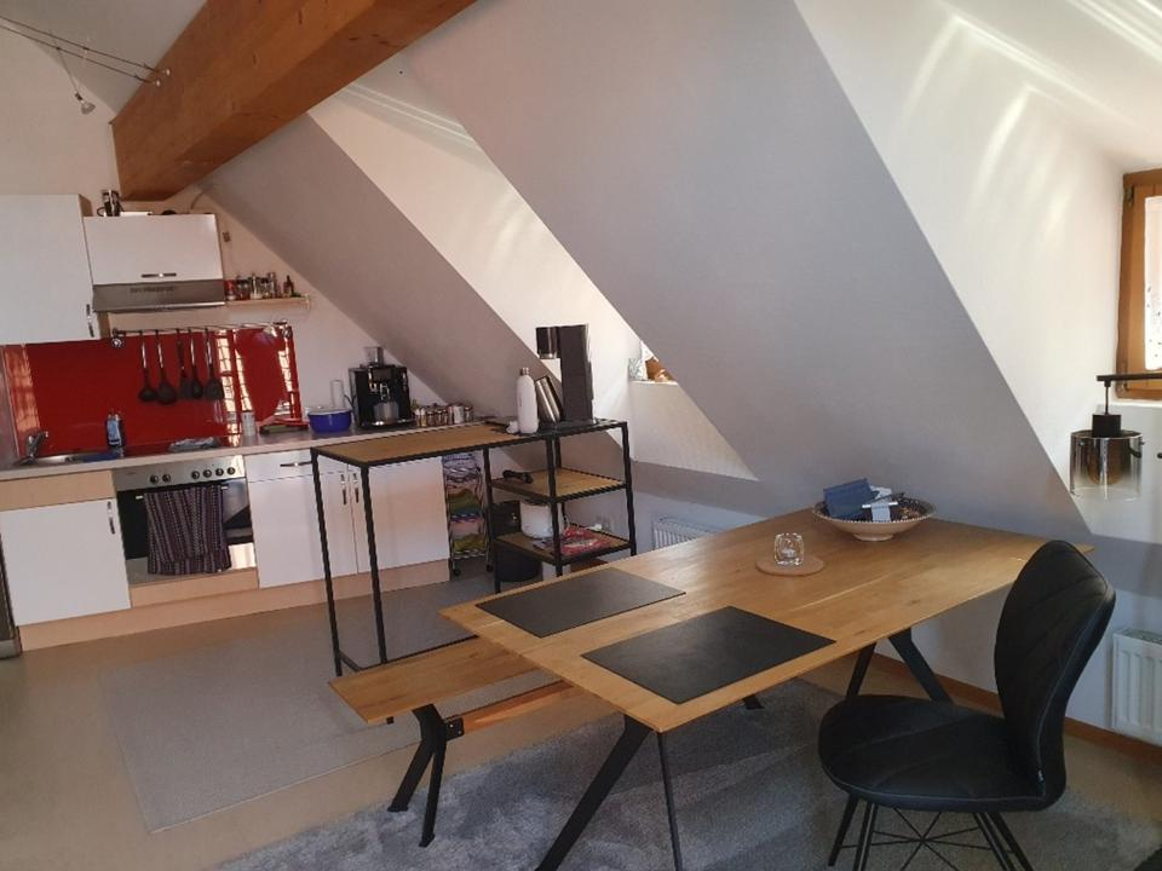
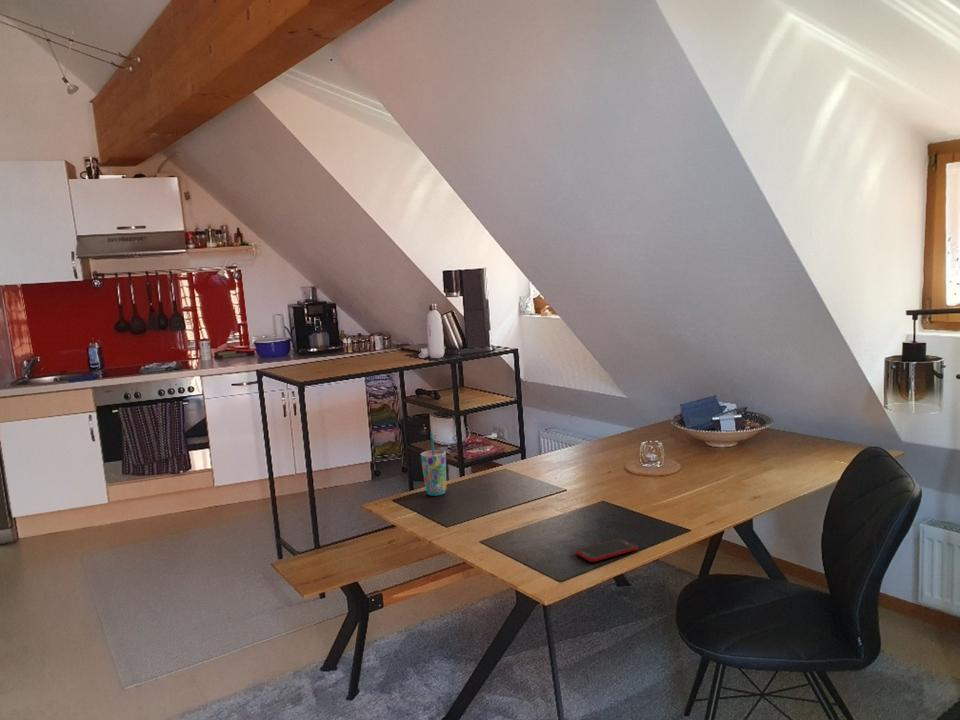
+ cup (434, 463)
+ cell phone (606, 549)
